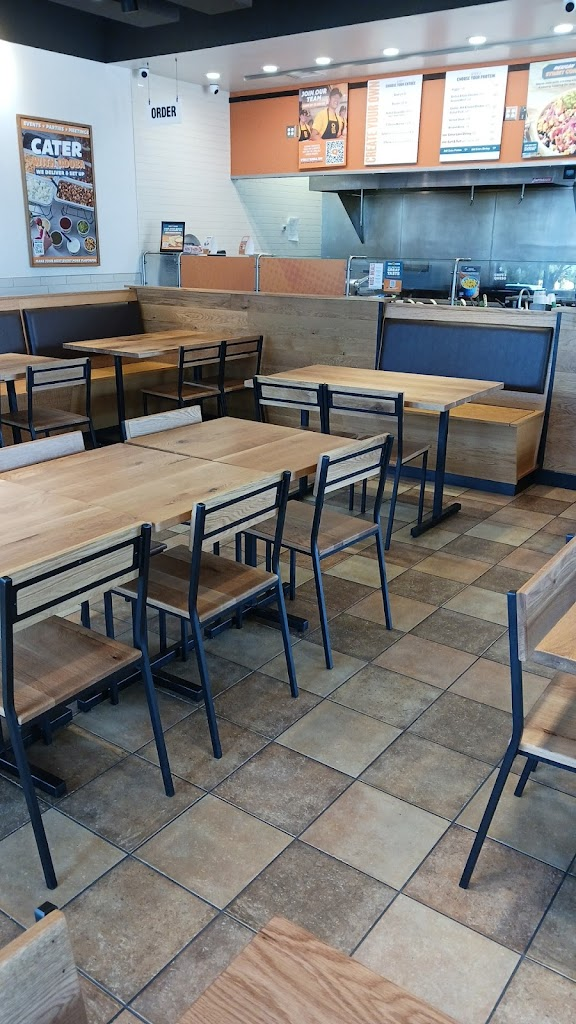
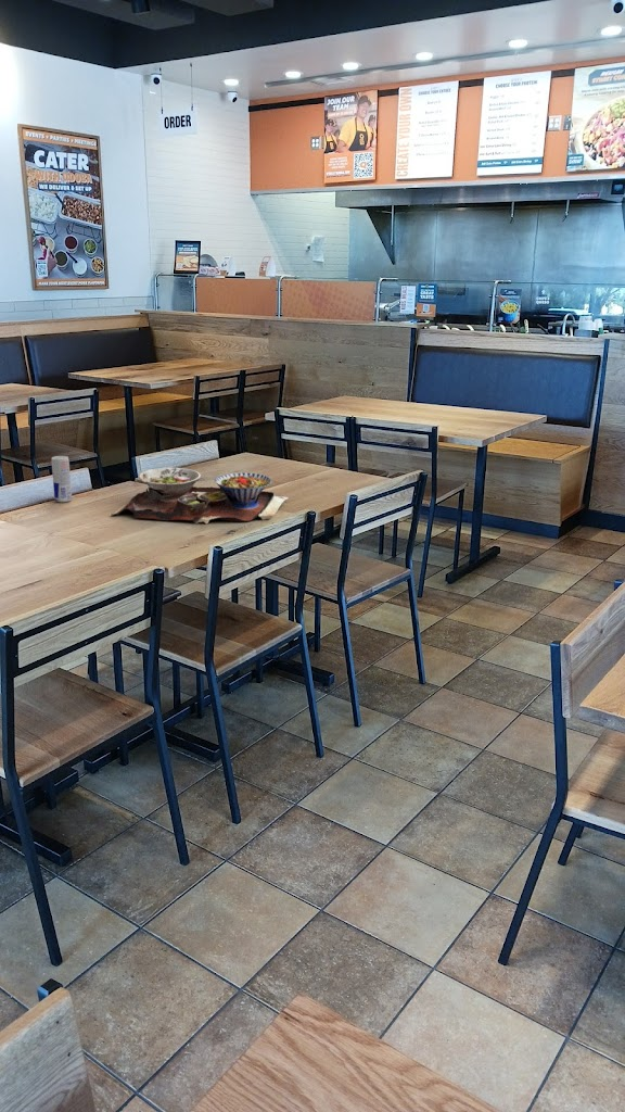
+ beverage can (61, 479)
+ food tray (200, 476)
